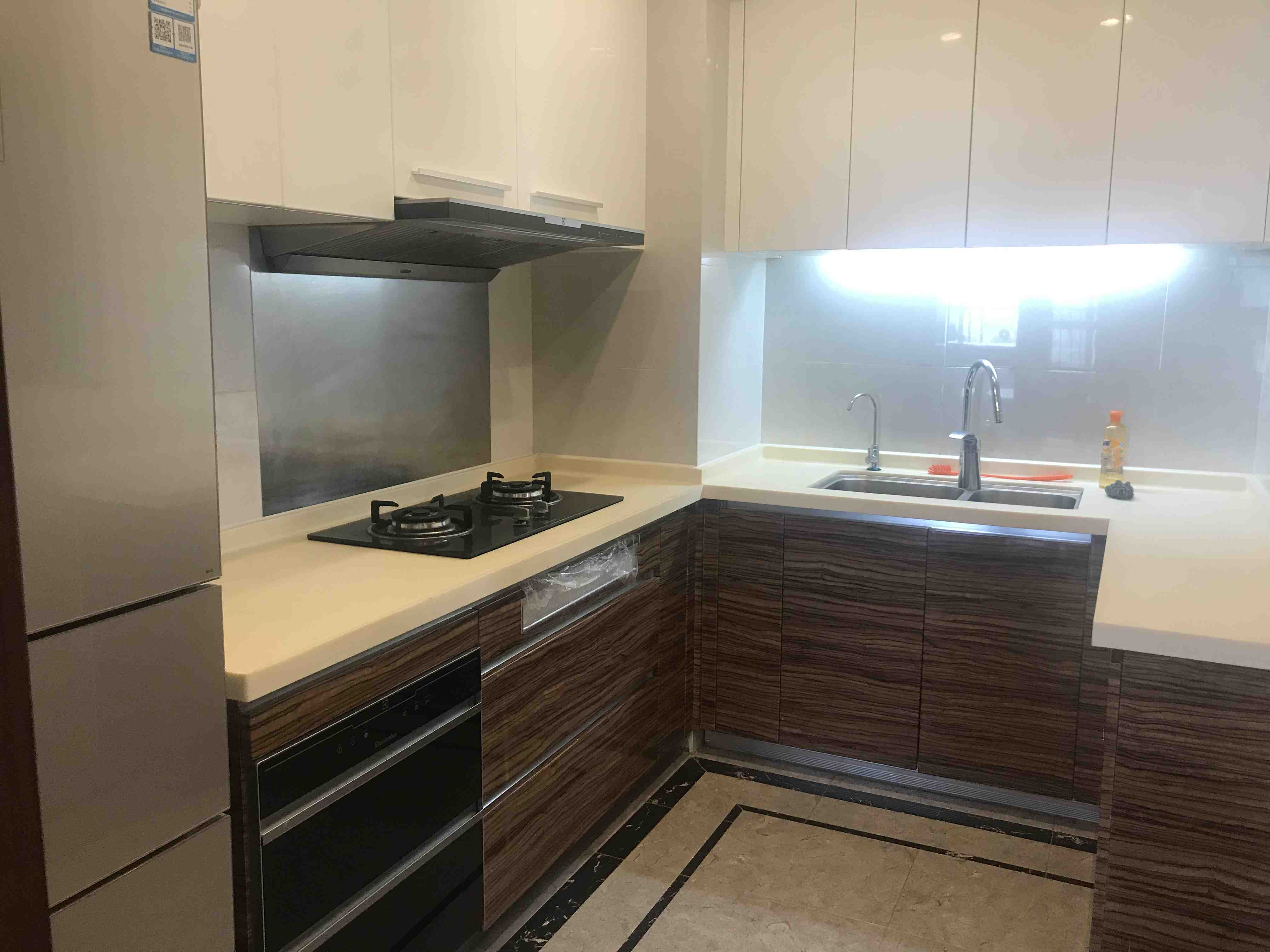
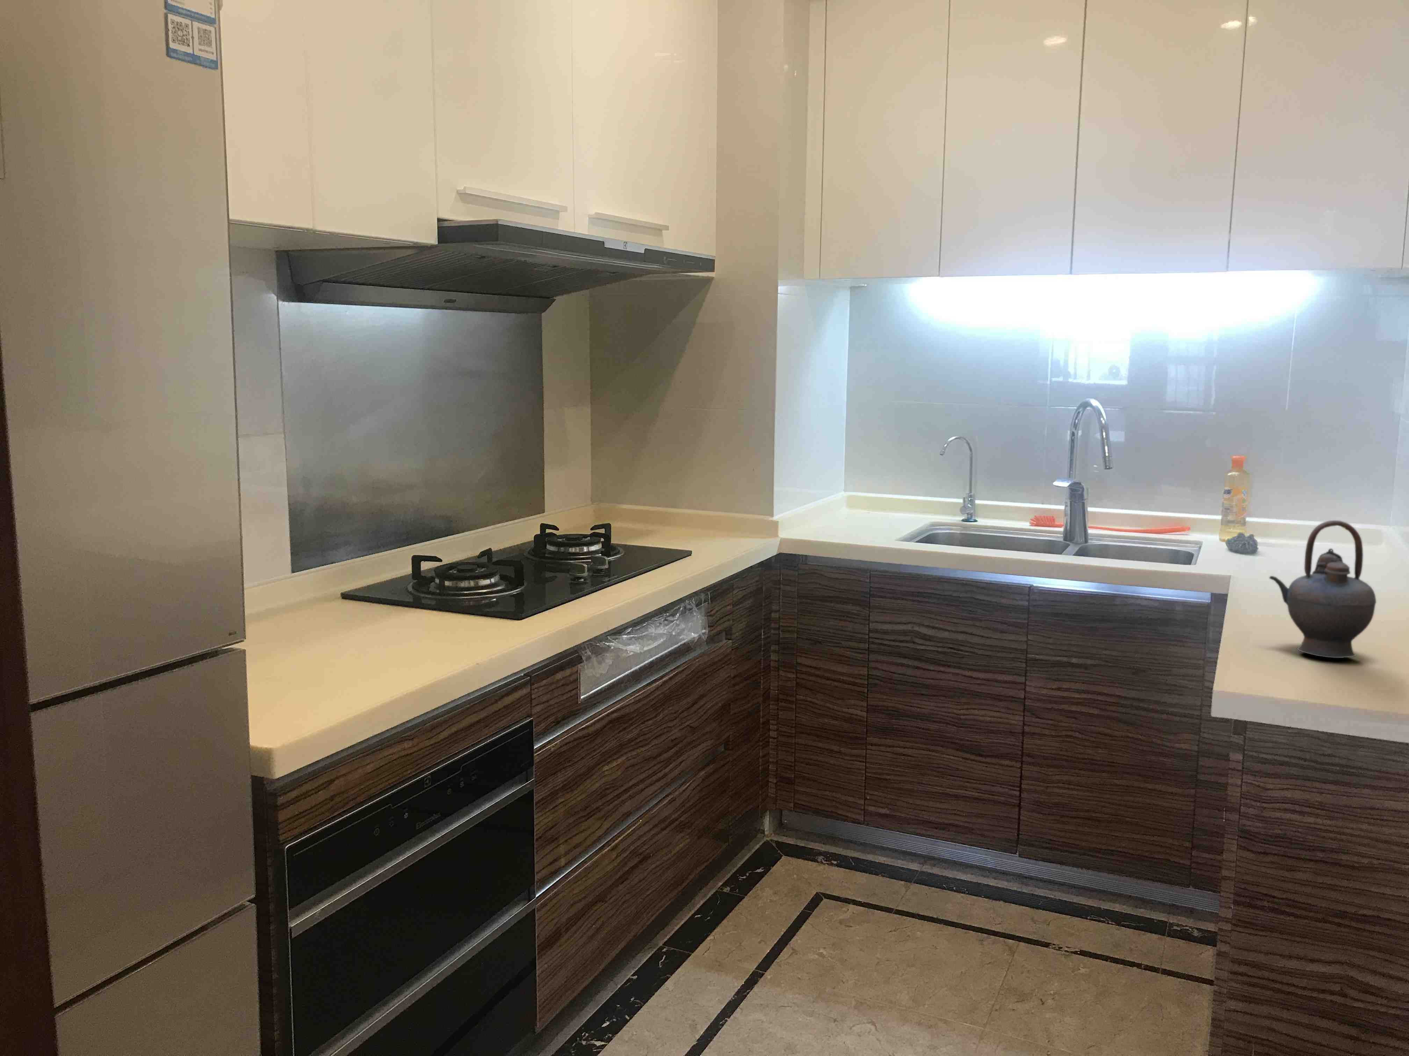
+ teapot (1321, 587)
